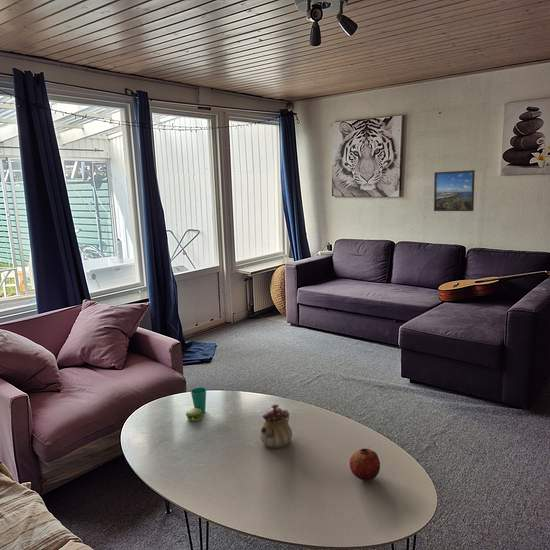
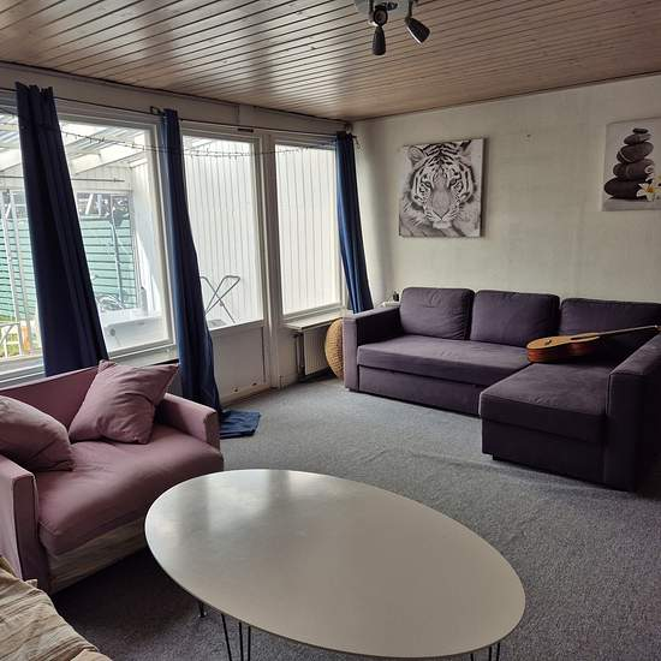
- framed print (453, 191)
- cup (196, 404)
- fruit (365, 463)
- teapot (276, 421)
